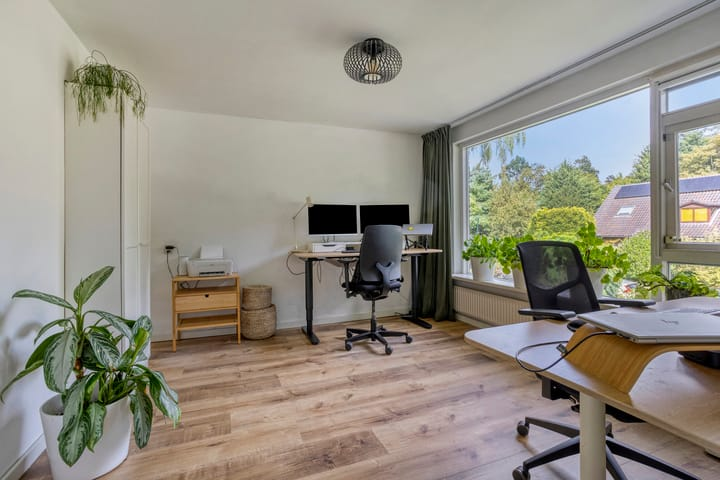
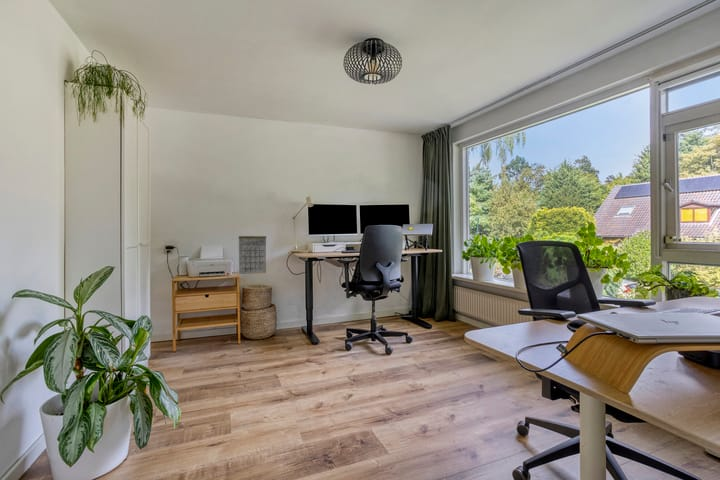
+ calendar (252, 250)
